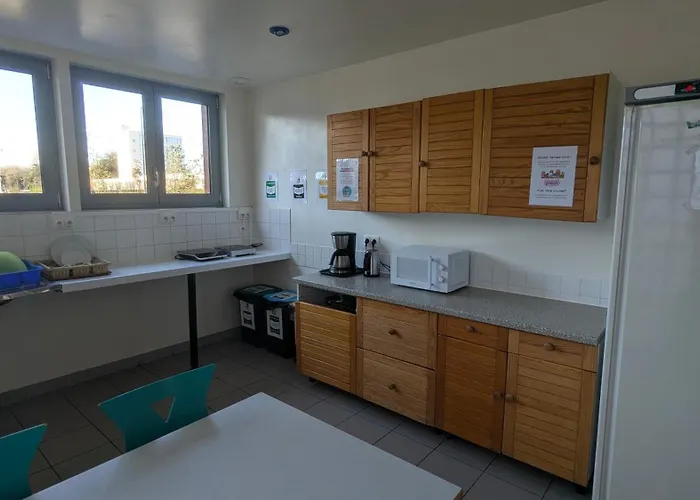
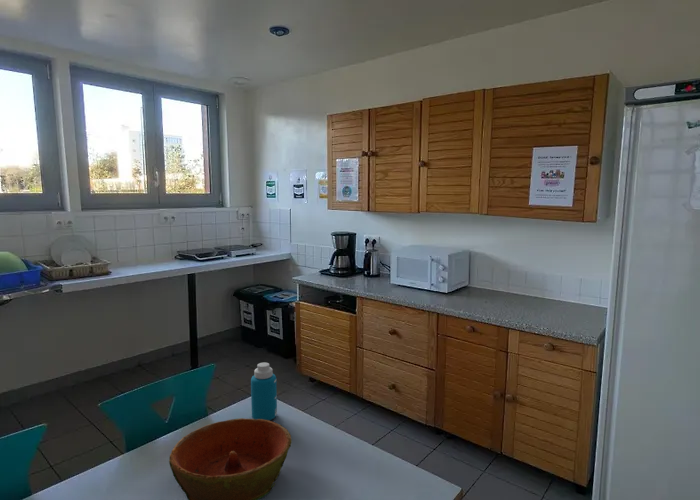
+ bottle (263, 390)
+ bowl (232, 456)
